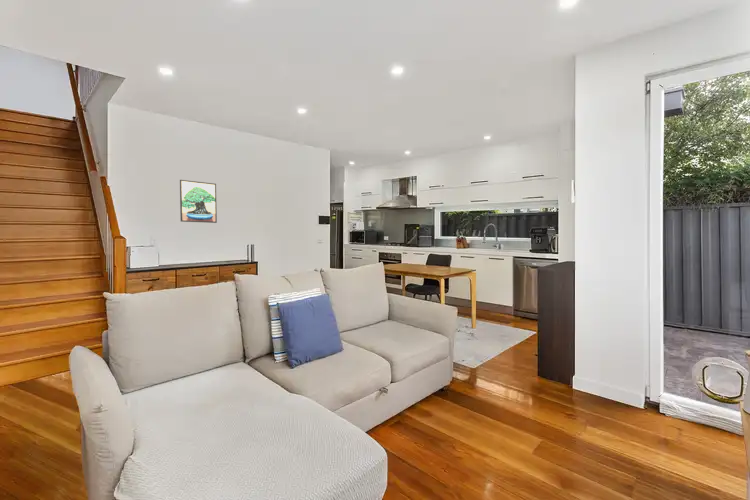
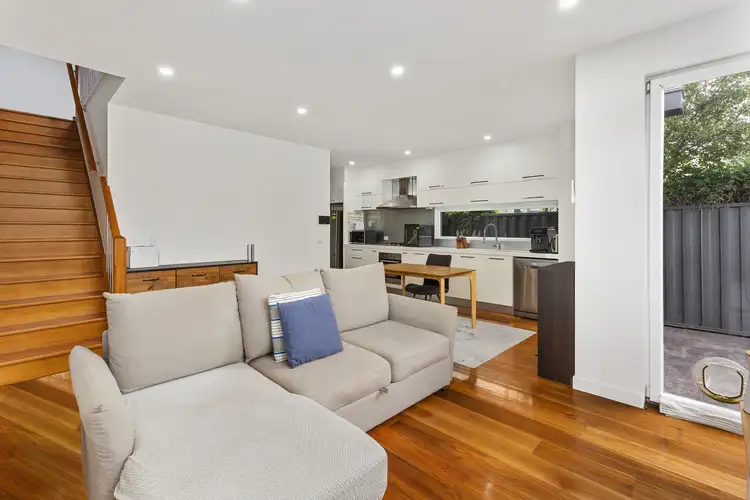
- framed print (198, 202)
